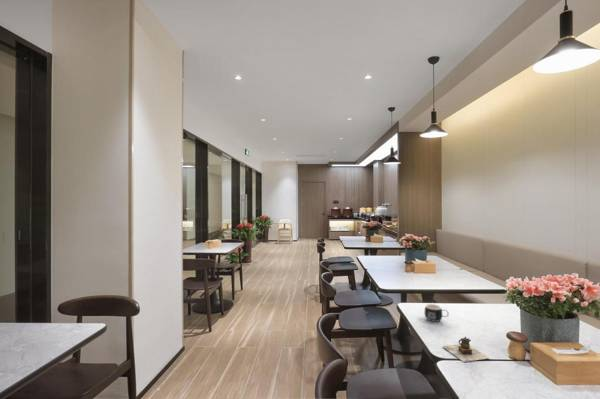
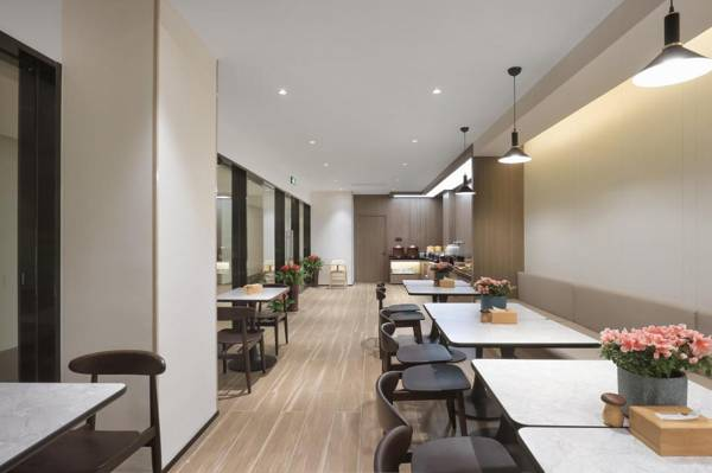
- teapot (465, 344)
- mug (436, 313)
